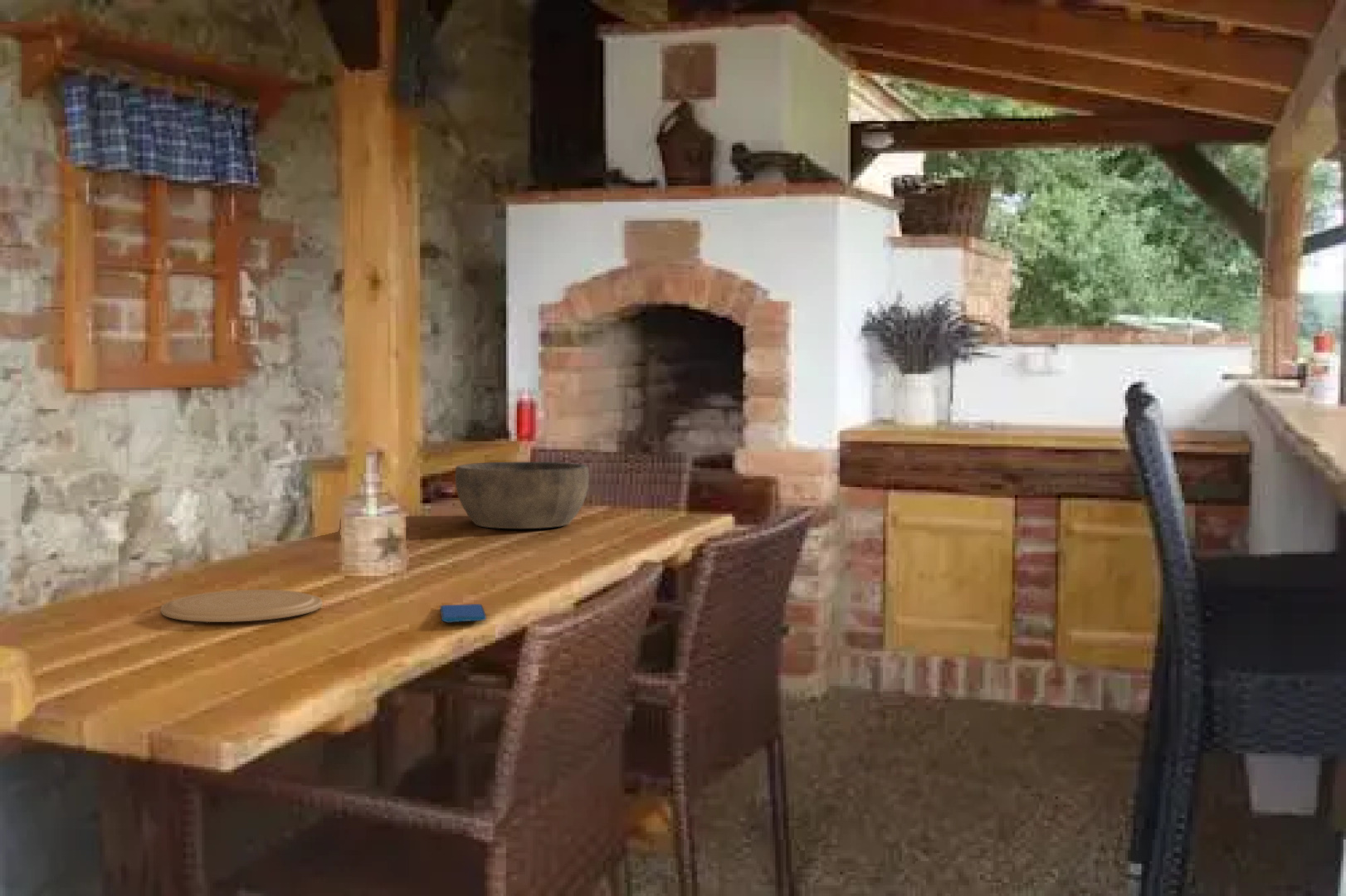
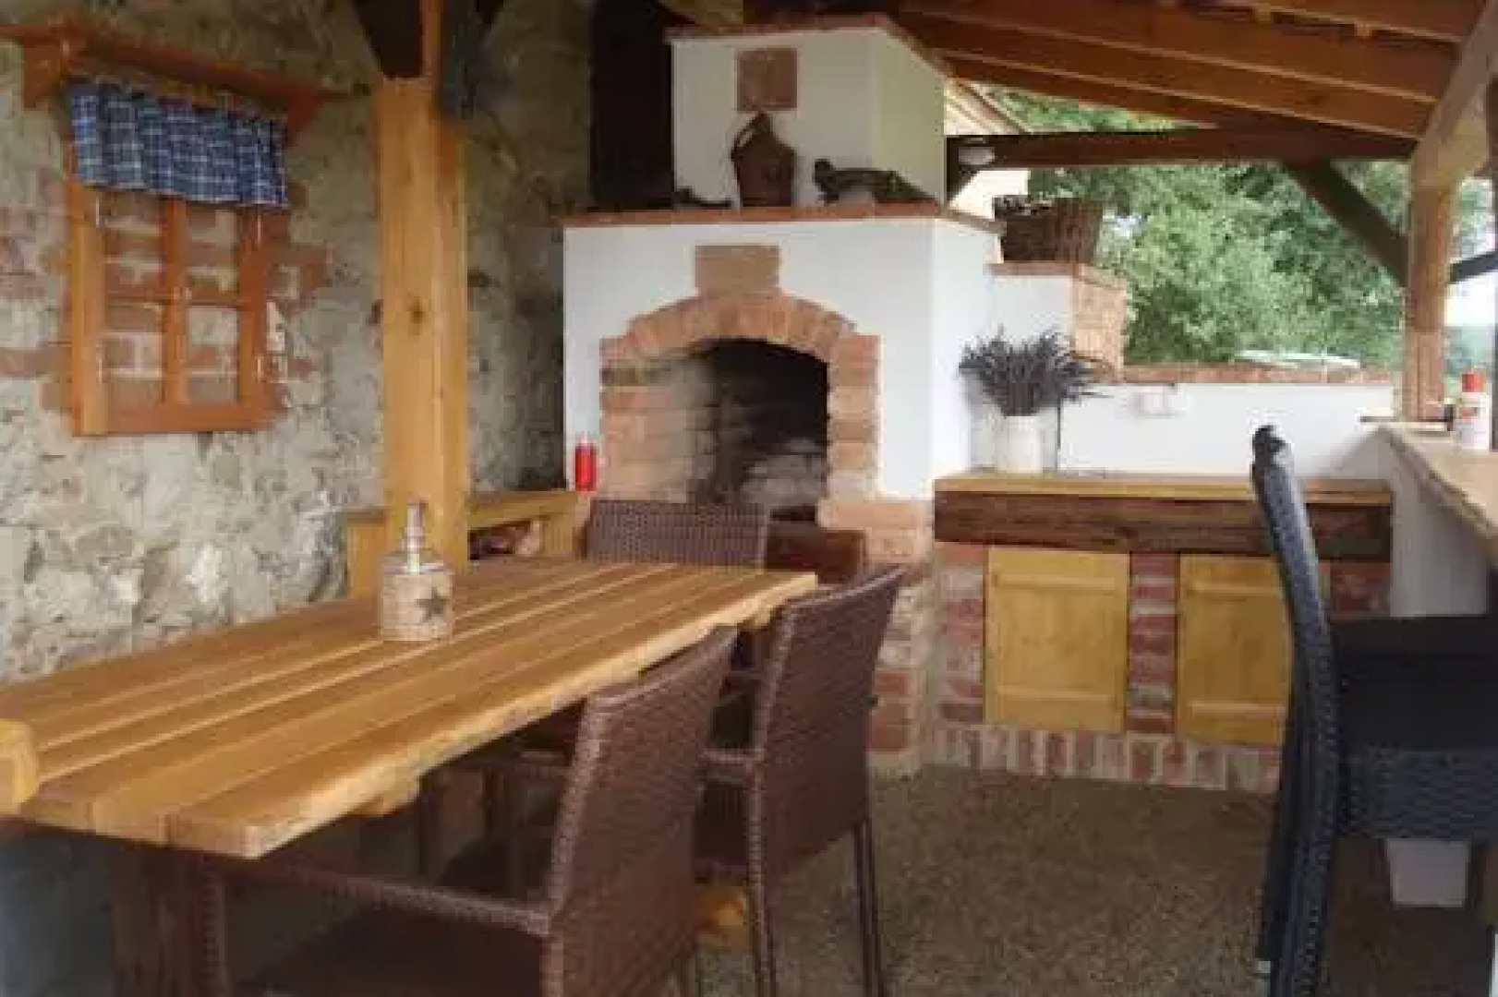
- plate (242, 604)
- bowl (522, 494)
- smartphone (462, 612)
